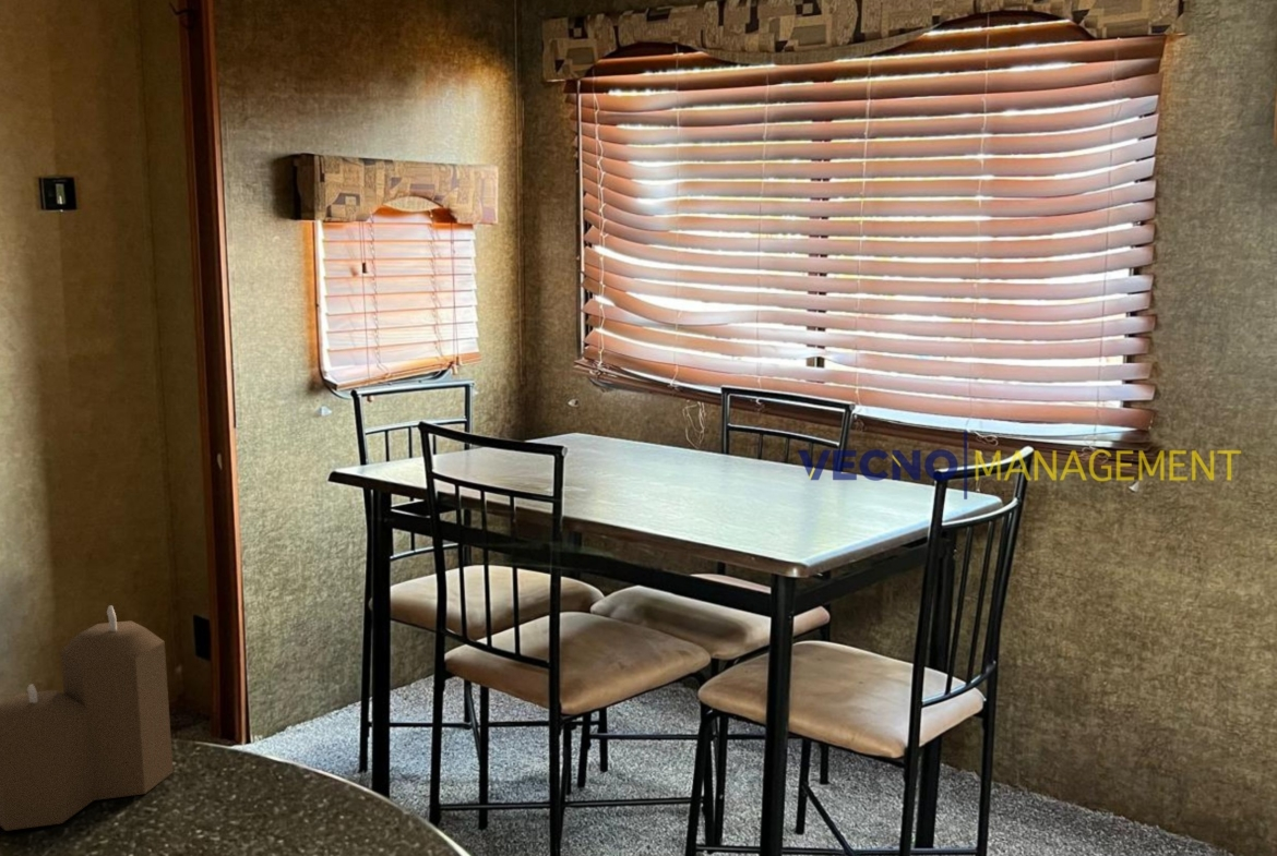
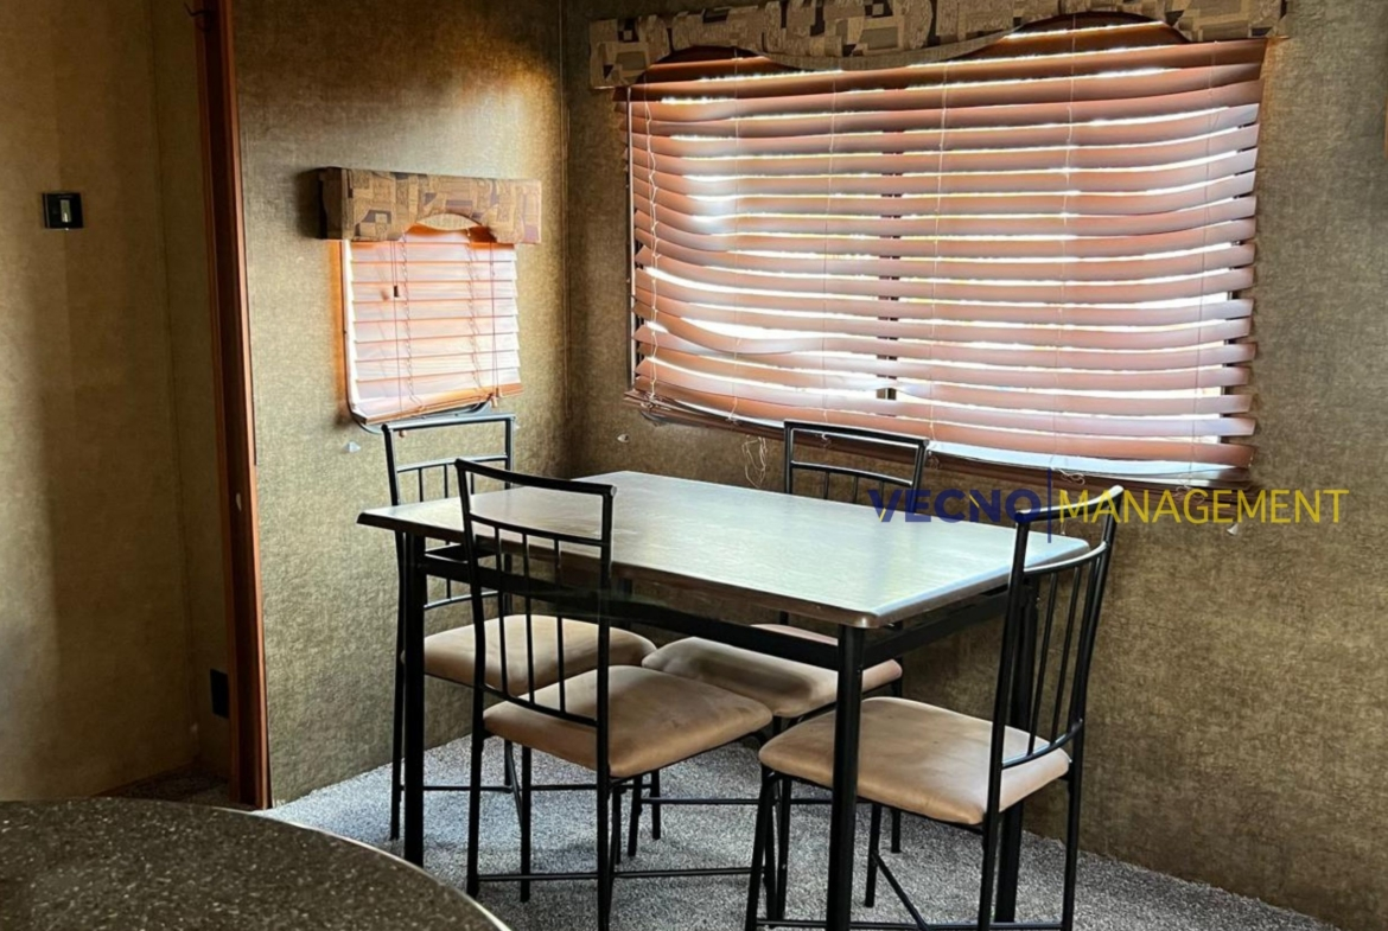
- candle (79, 697)
